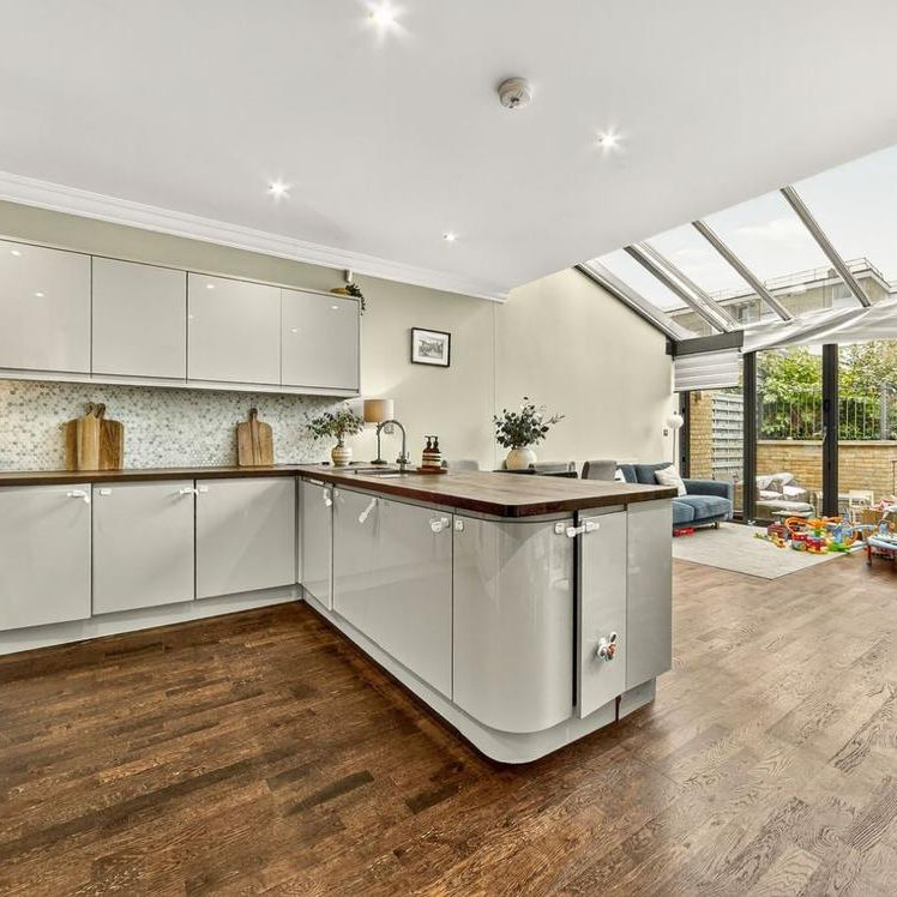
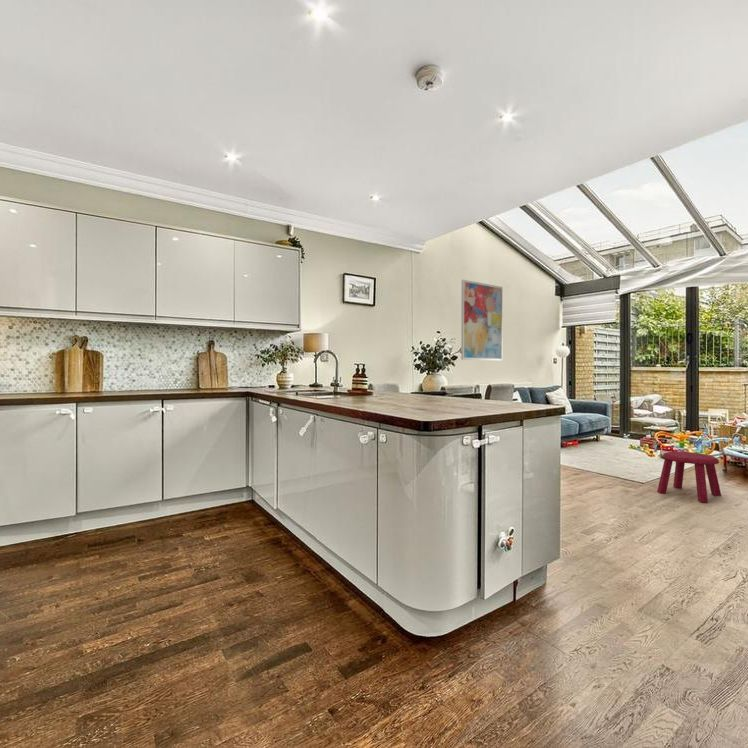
+ stool (695, 474)
+ wall art (482, 321)
